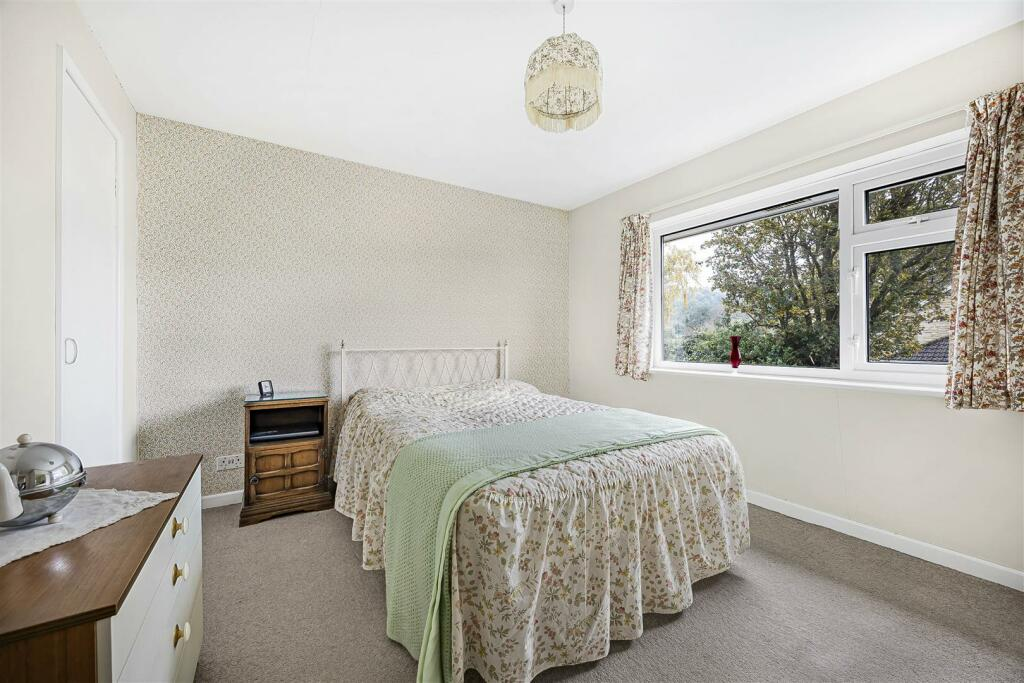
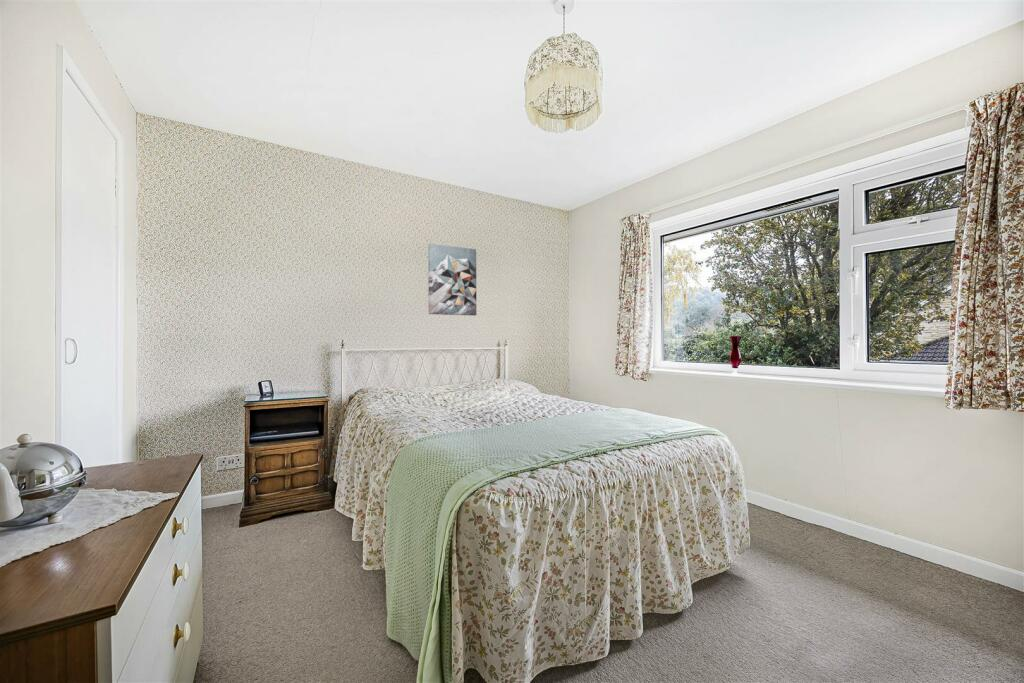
+ wall art (453, 280)
